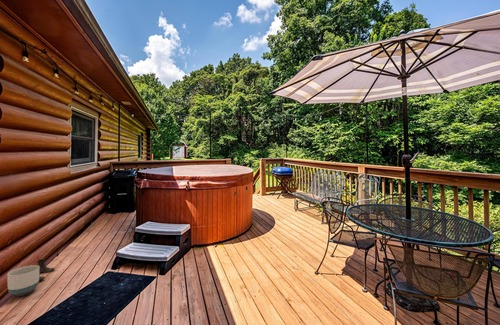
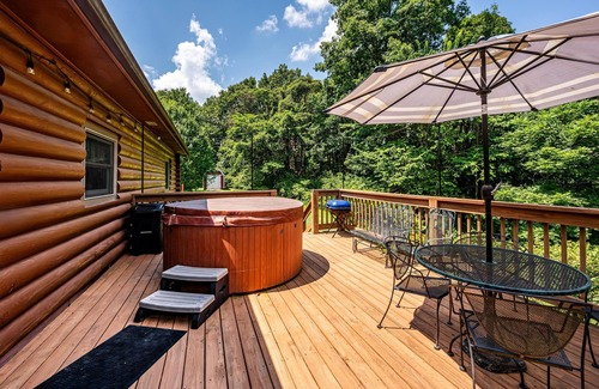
- boots (41, 269)
- planter (23, 281)
